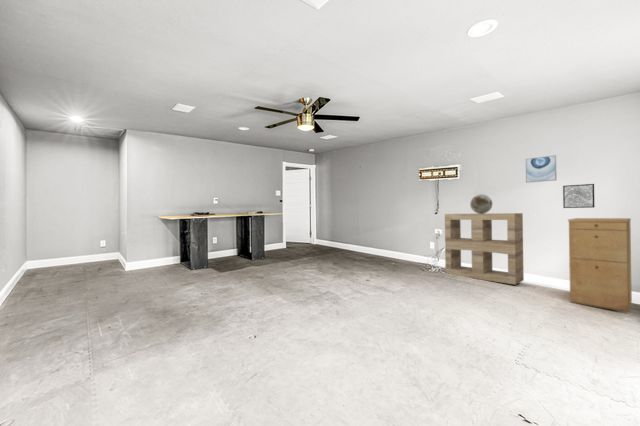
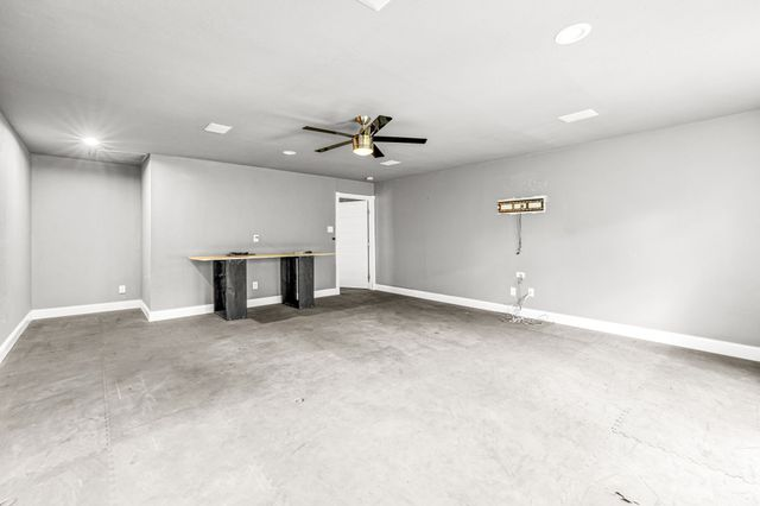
- filing cabinet (600, 260)
- decorative globe (481, 203)
- shelving unit (481, 245)
- wall art (578, 196)
- wall art (540, 169)
